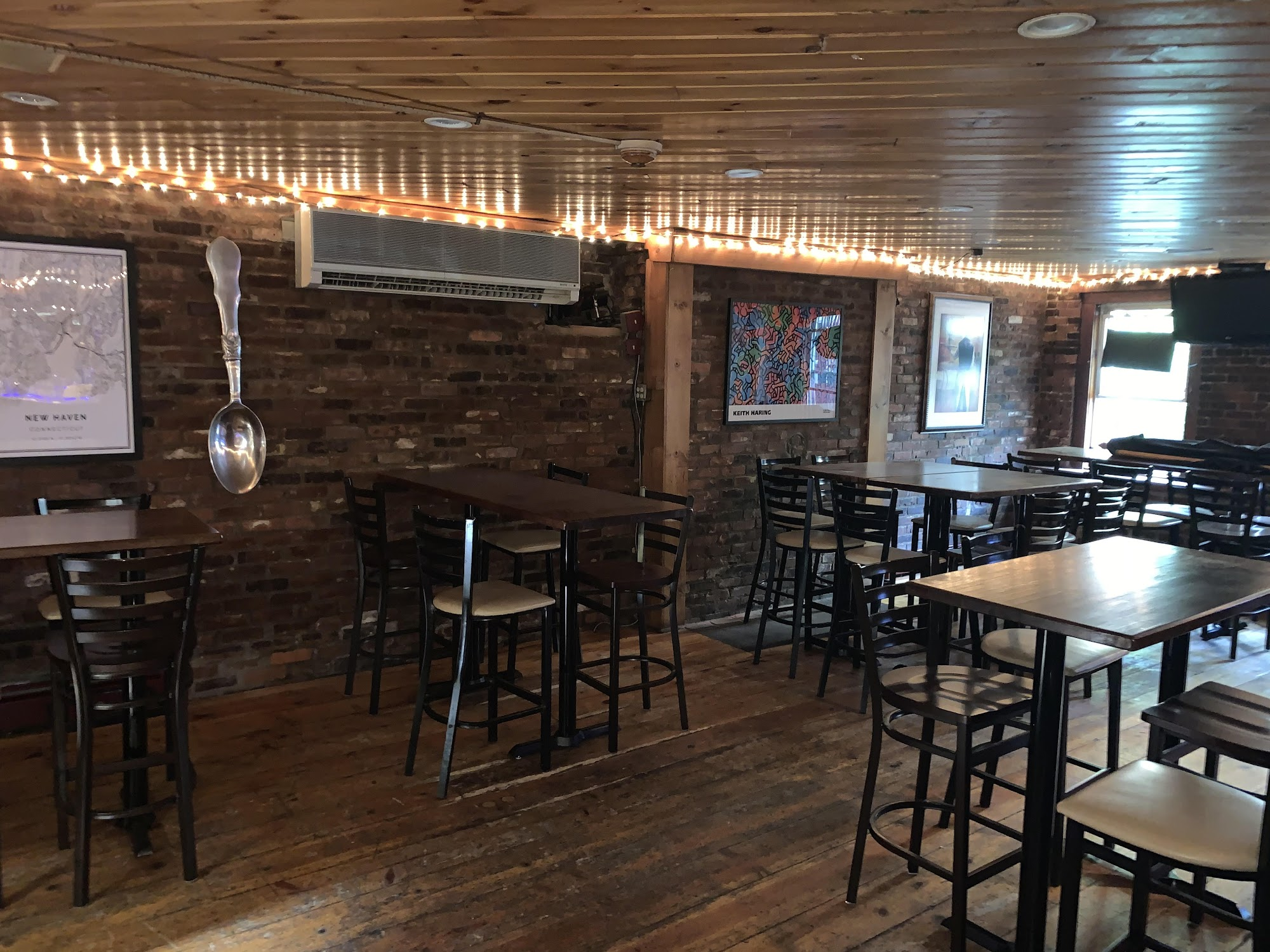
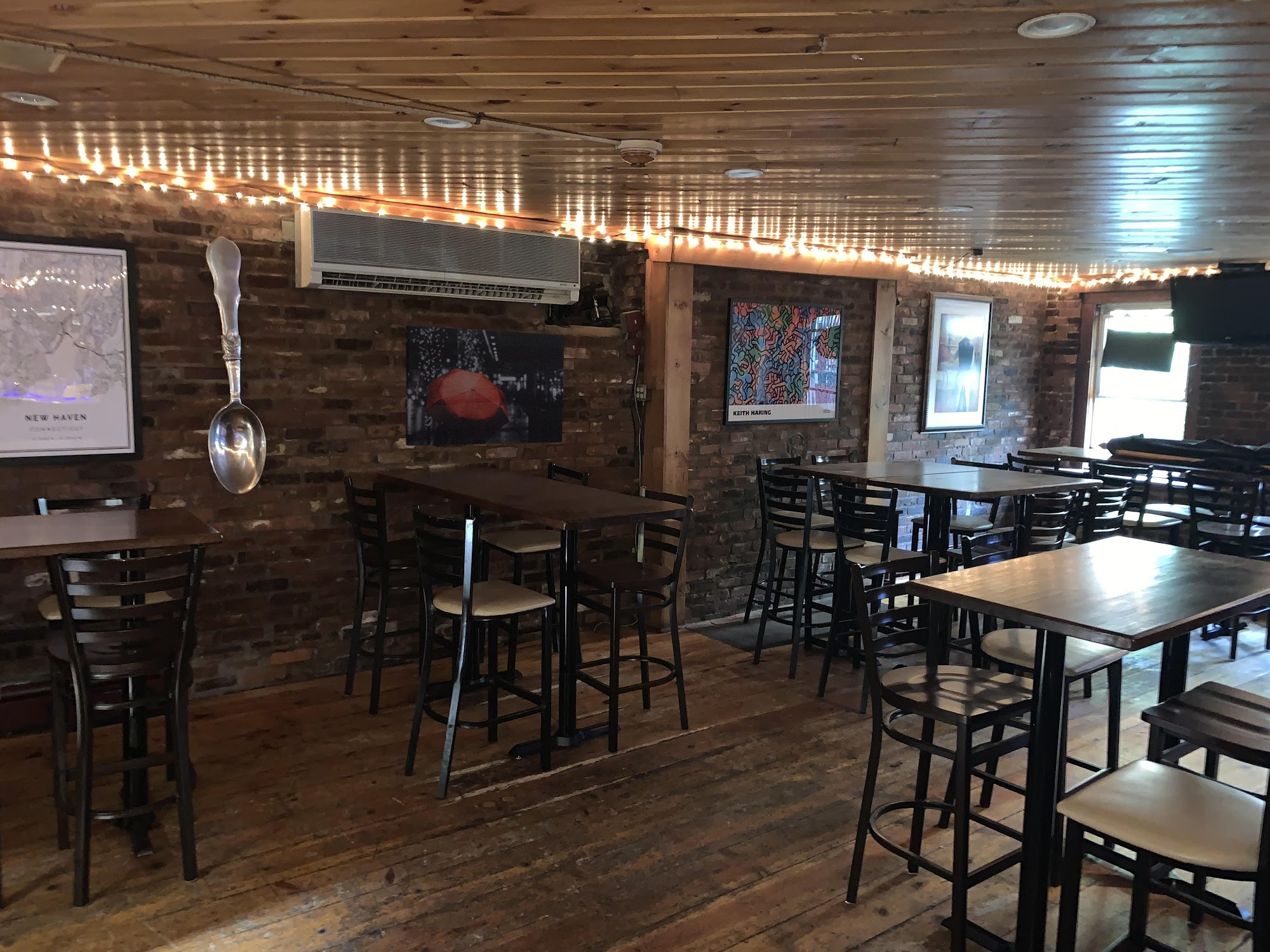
+ wall art (488, 387)
